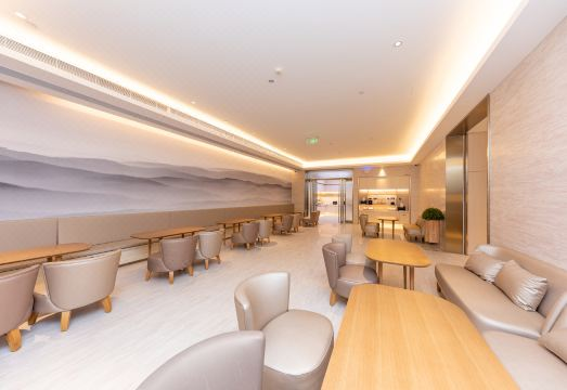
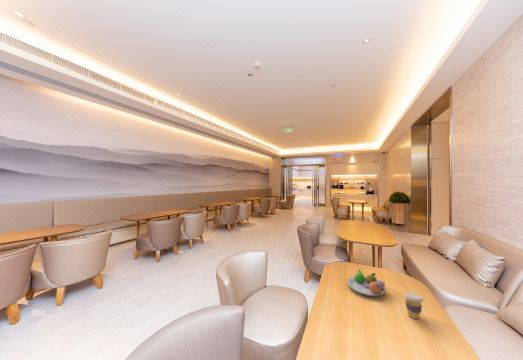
+ coffee cup (413, 305)
+ fruit bowl (365, 281)
